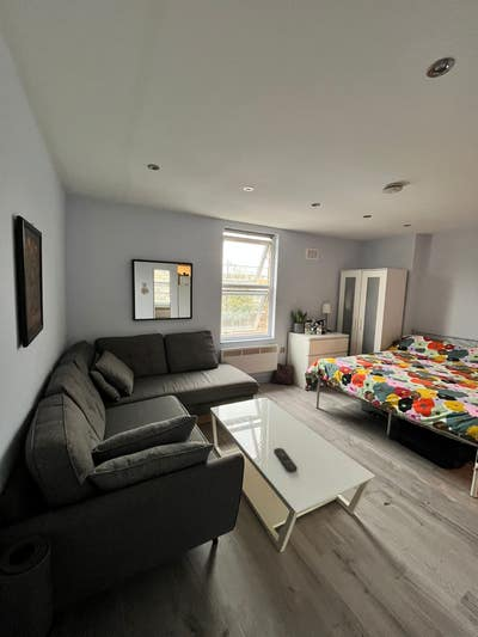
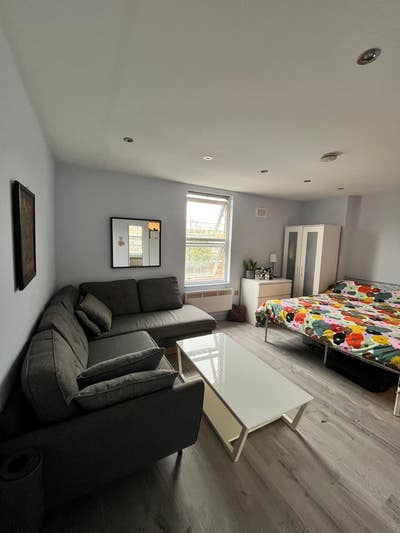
- remote control (284, 459)
